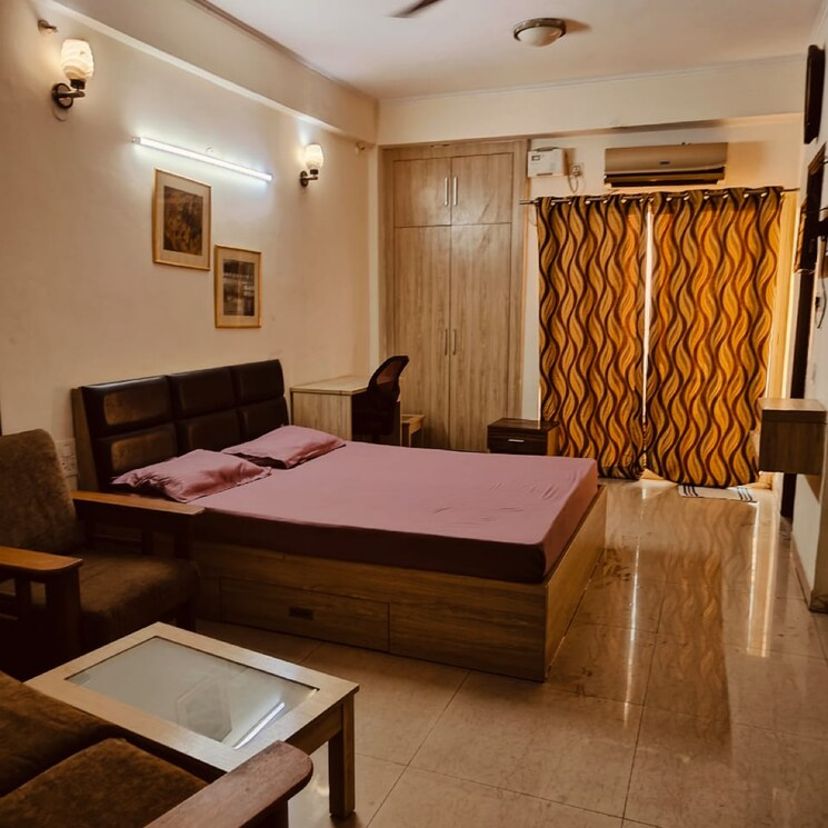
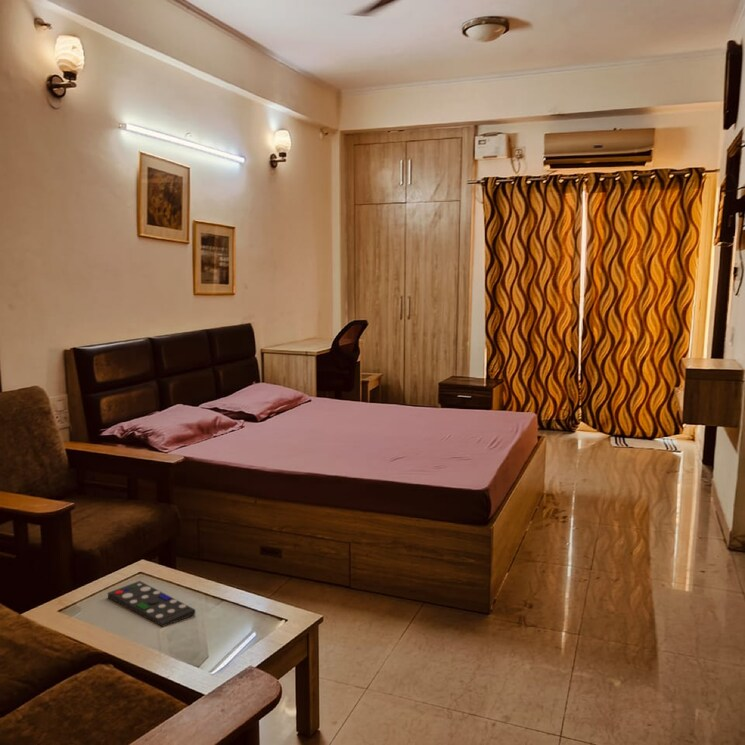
+ remote control (150, 602)
